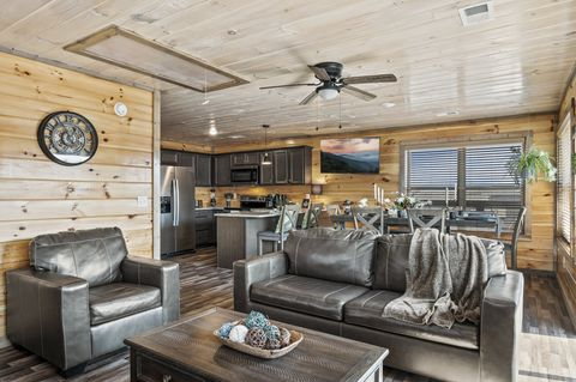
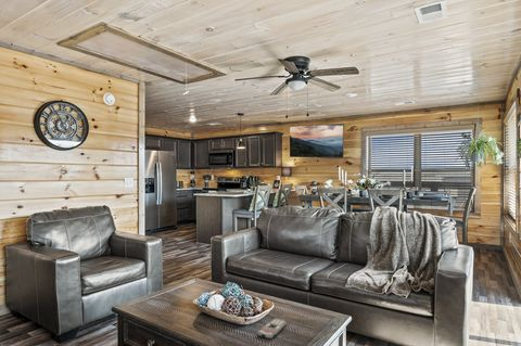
+ remote control (272, 328)
